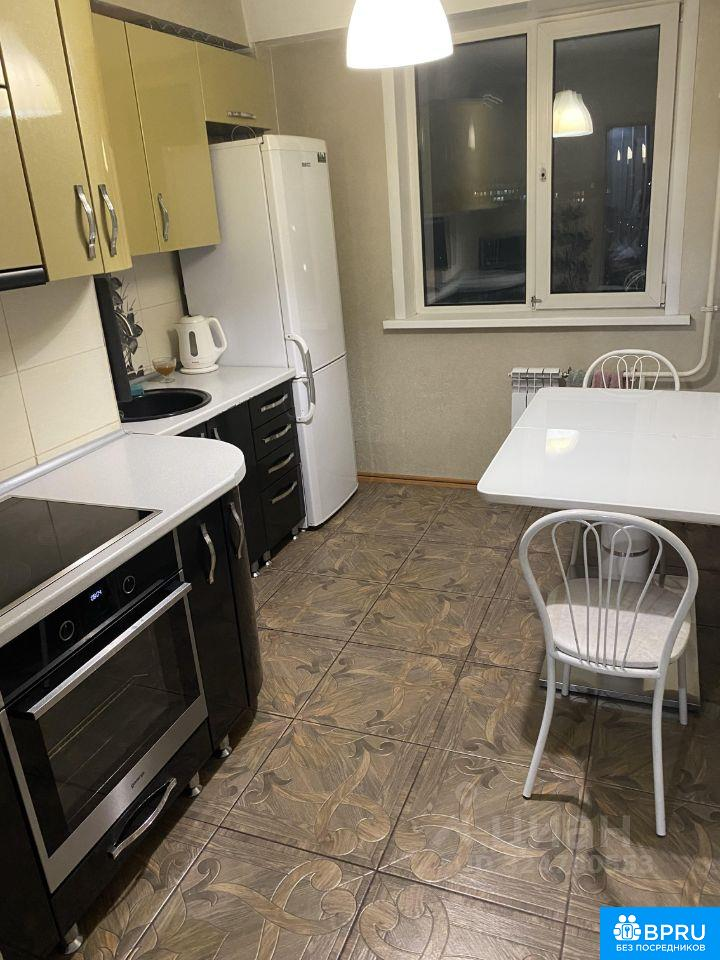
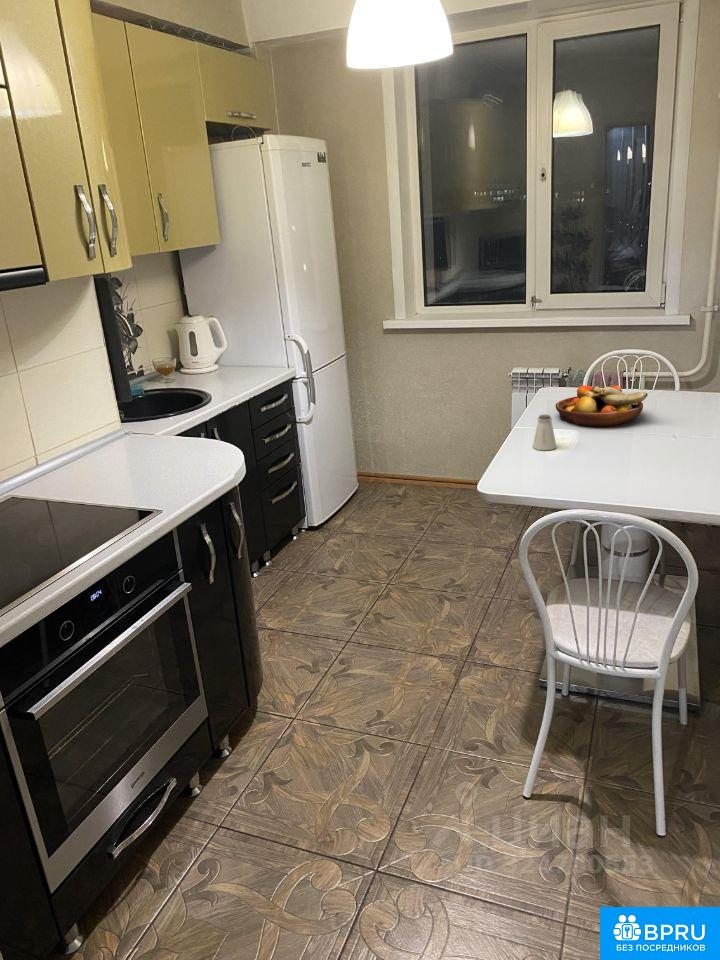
+ fruit bowl (600, 400)
+ saltshaker (544, 431)
